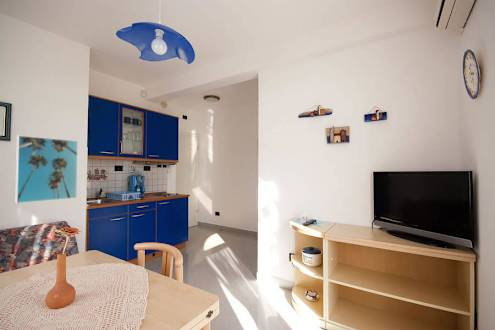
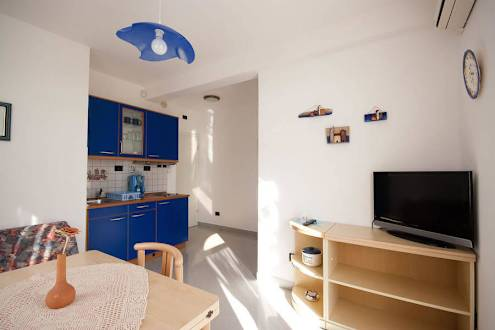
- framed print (49, 169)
